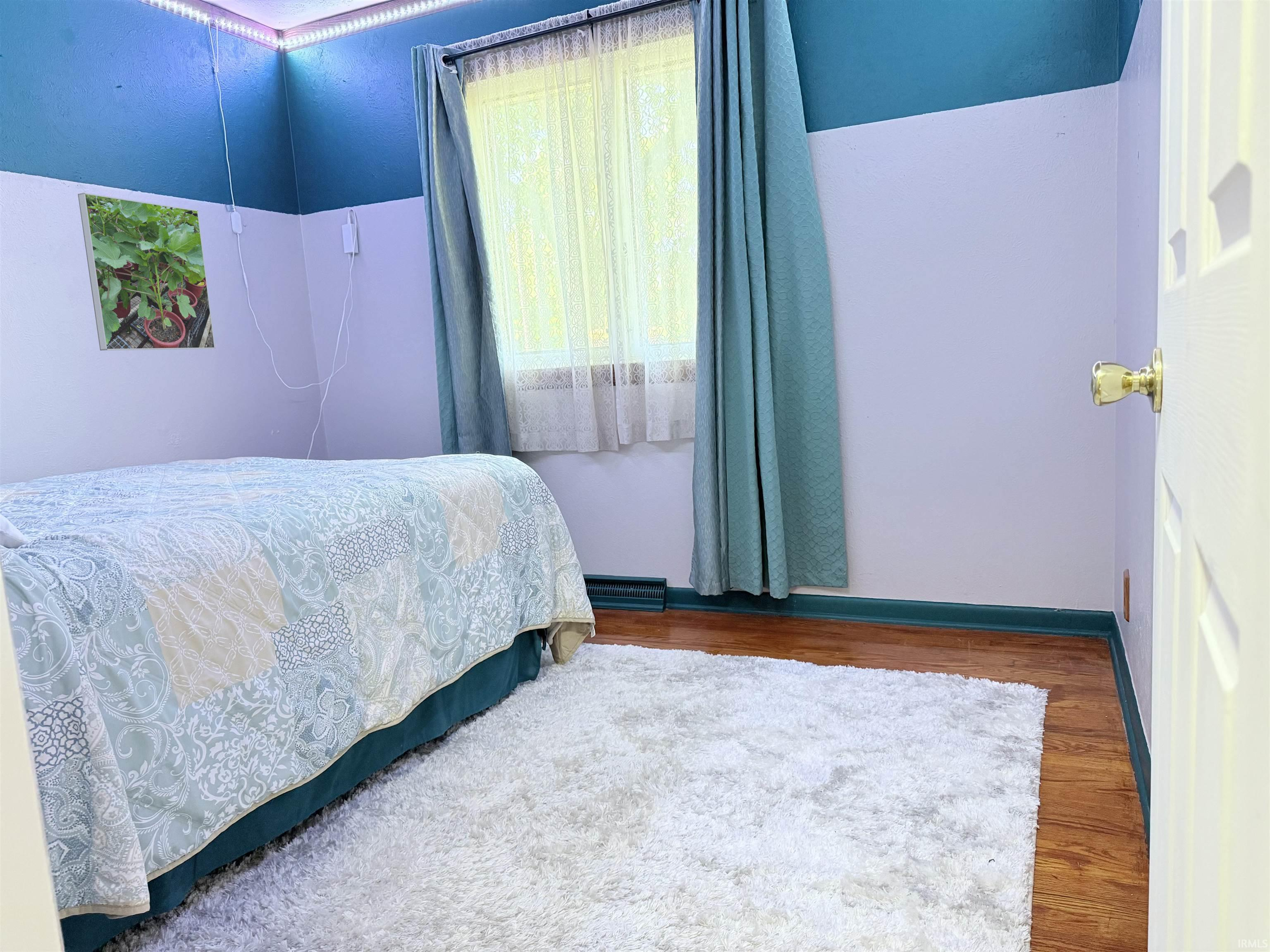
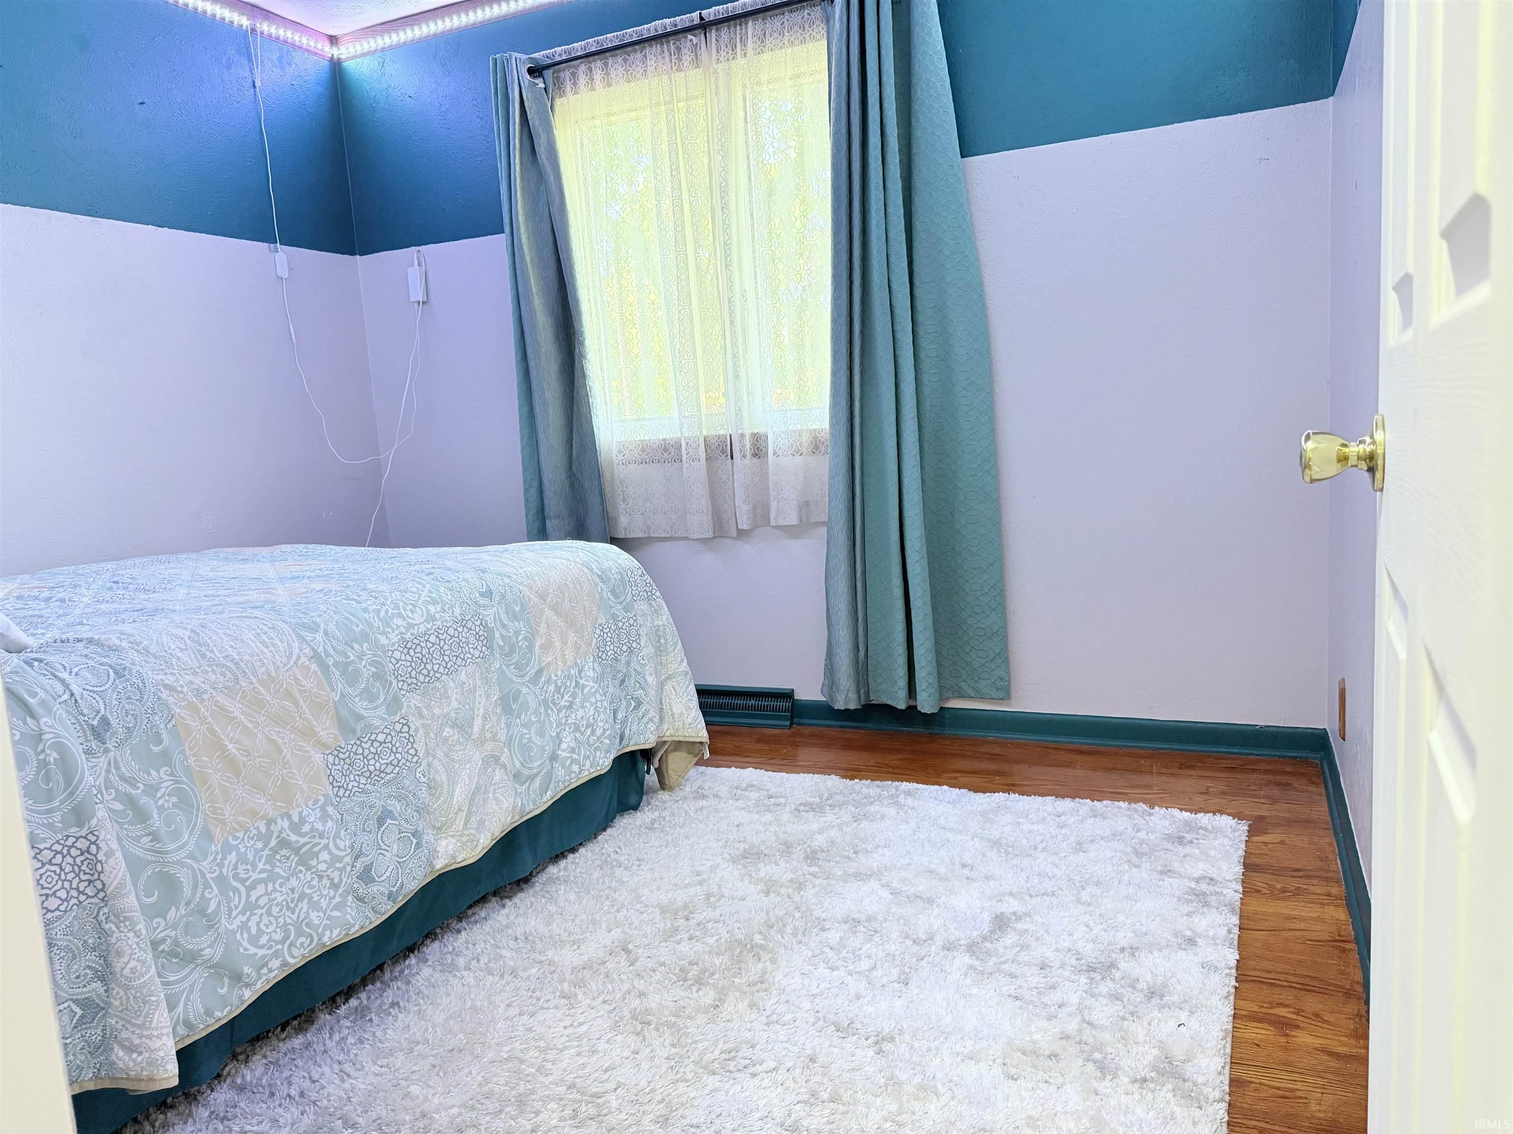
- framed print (151, 277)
